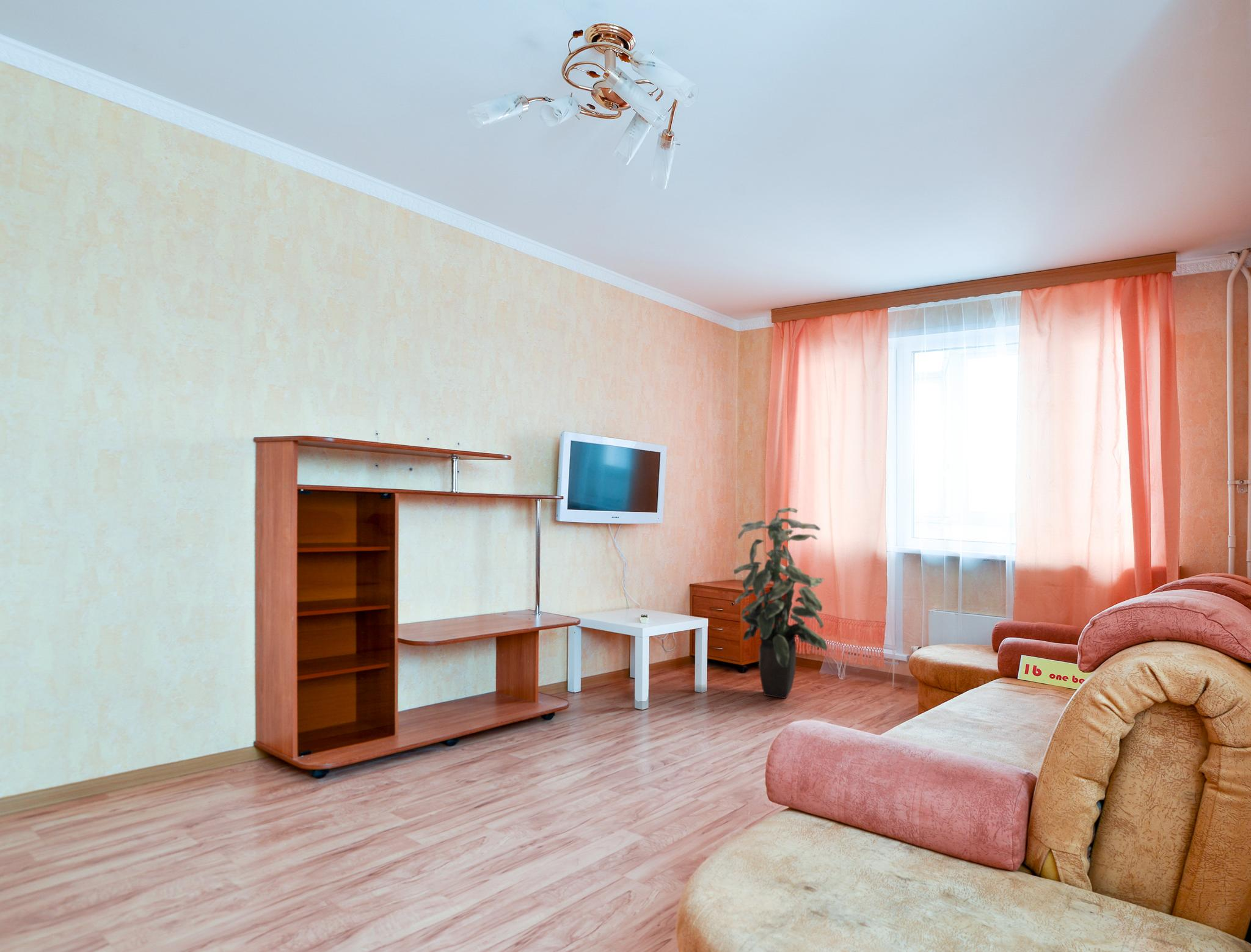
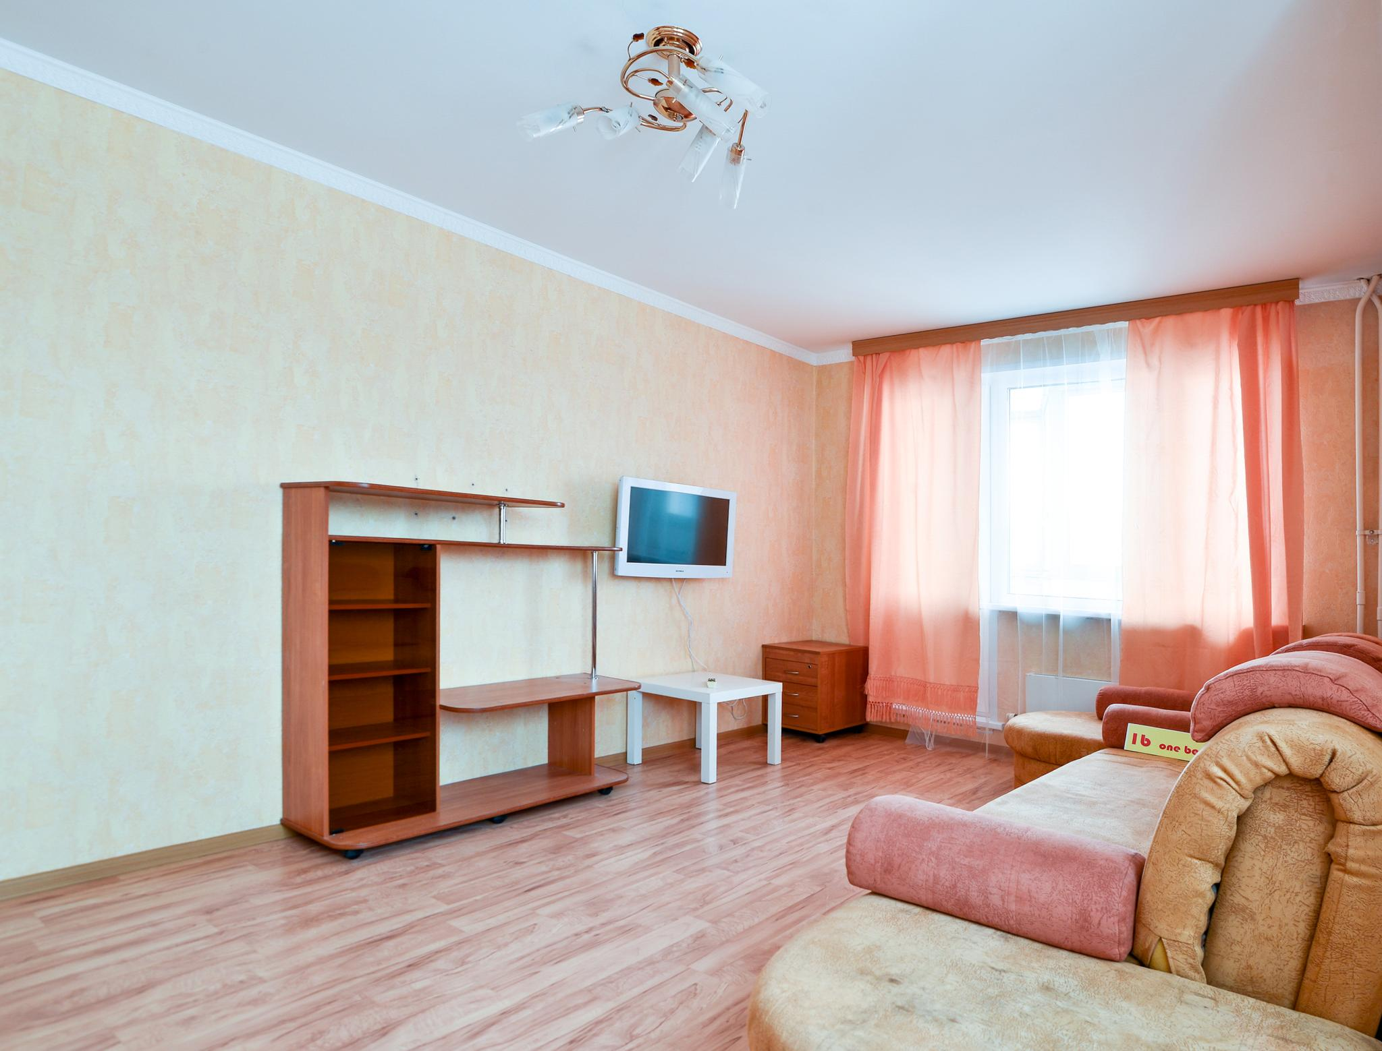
- indoor plant (782, 602)
